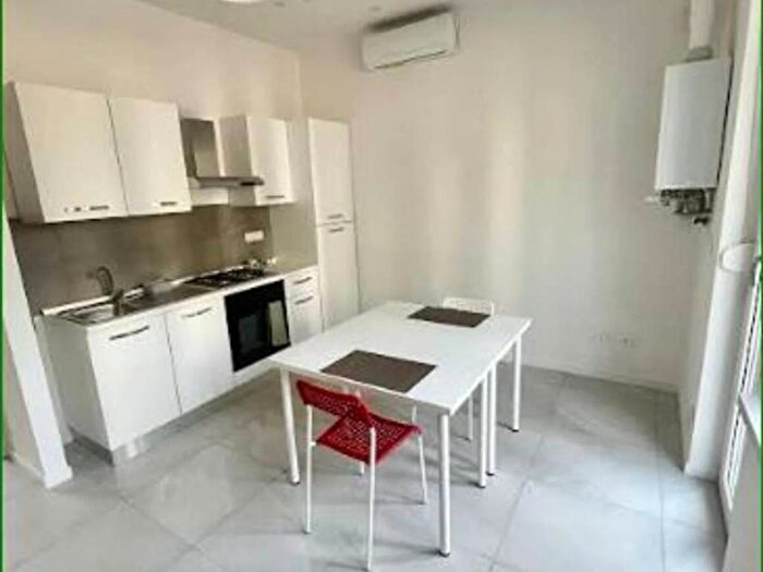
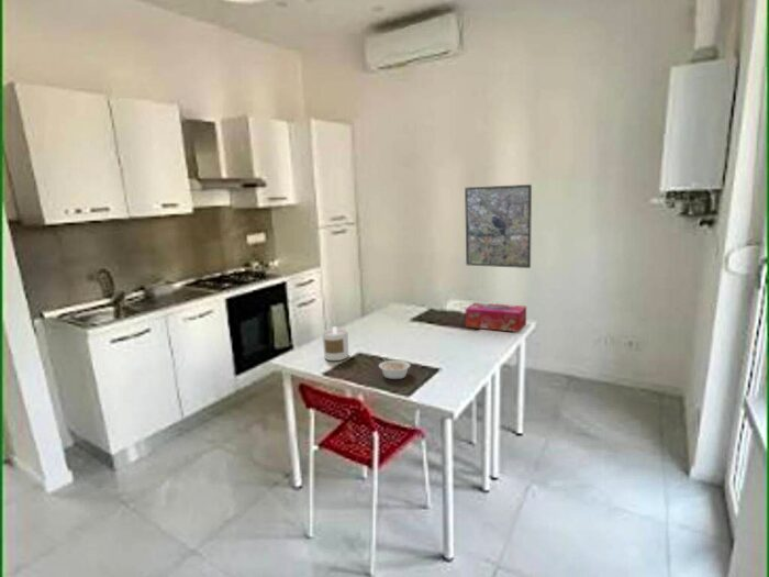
+ candle (335, 341)
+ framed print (497, 226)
+ legume (393, 369)
+ tissue box (495, 317)
